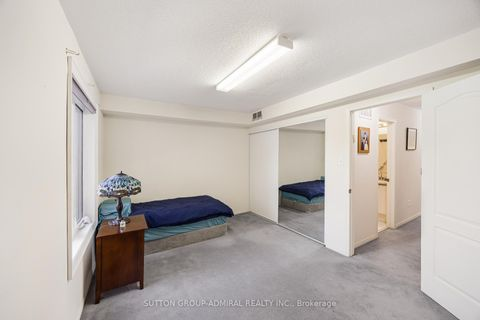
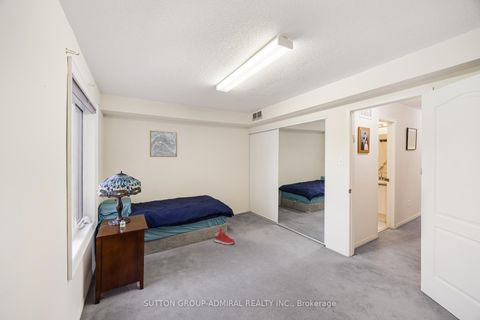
+ wall art (163, 144)
+ sneaker (224, 236)
